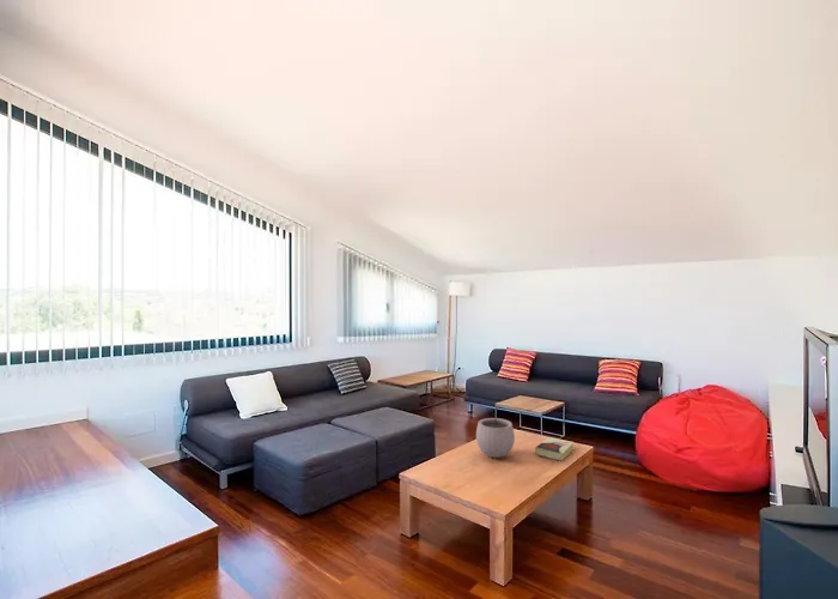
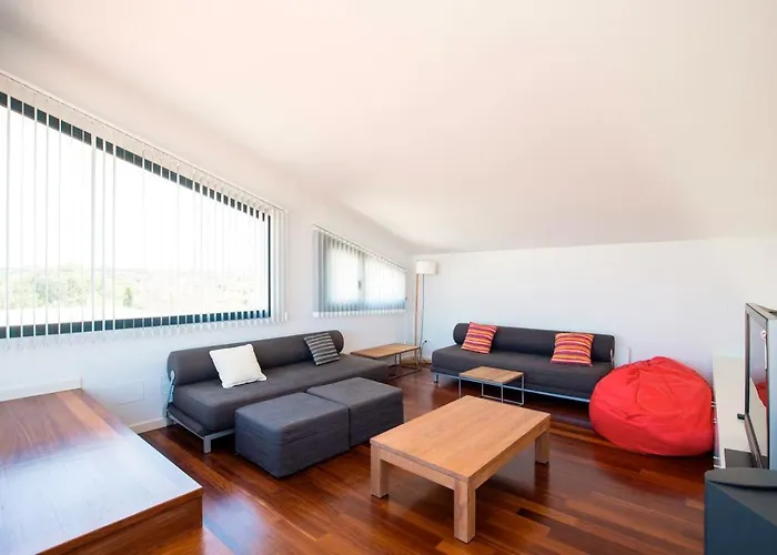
- plant pot (494, 431)
- book (554, 448)
